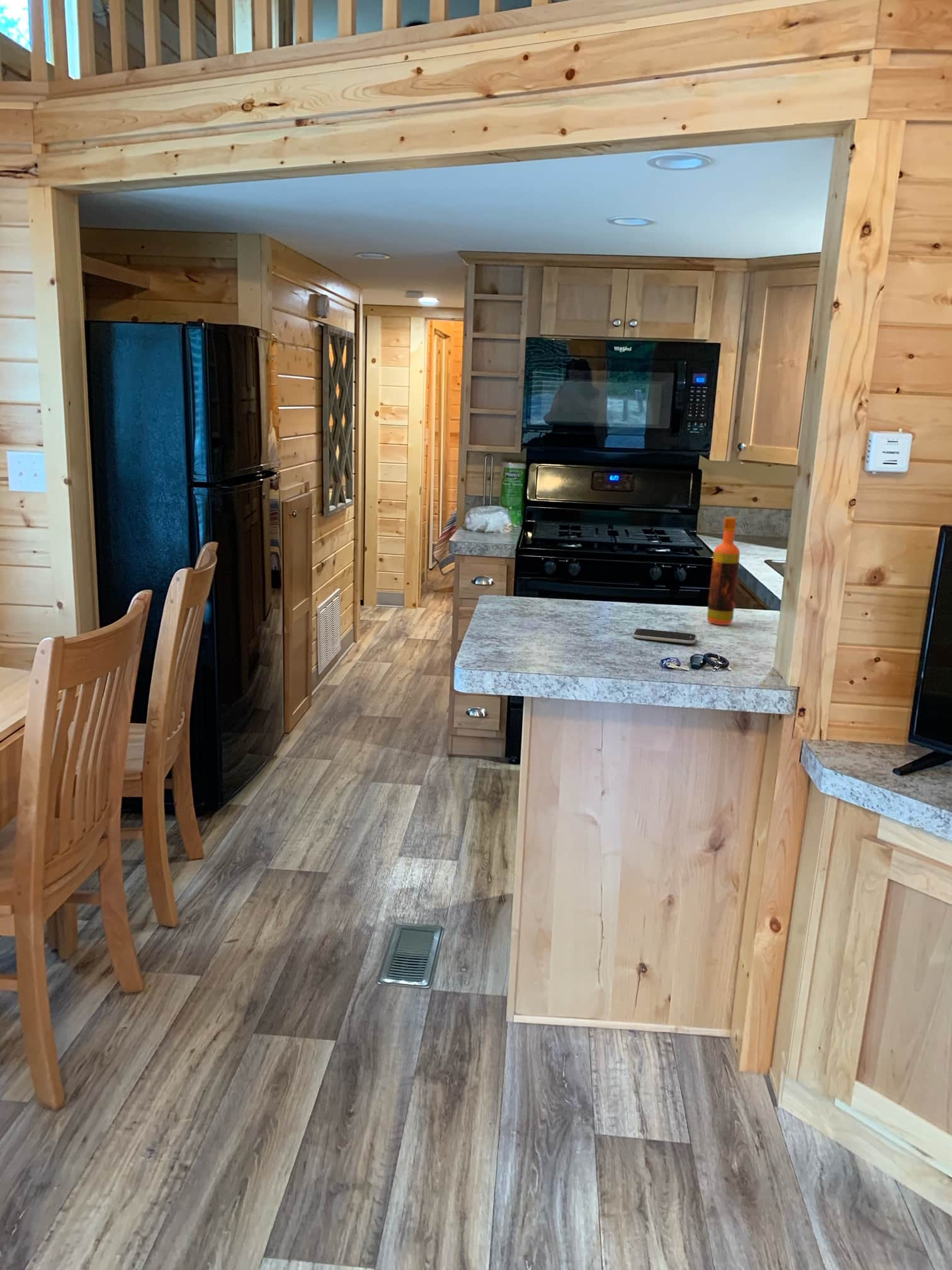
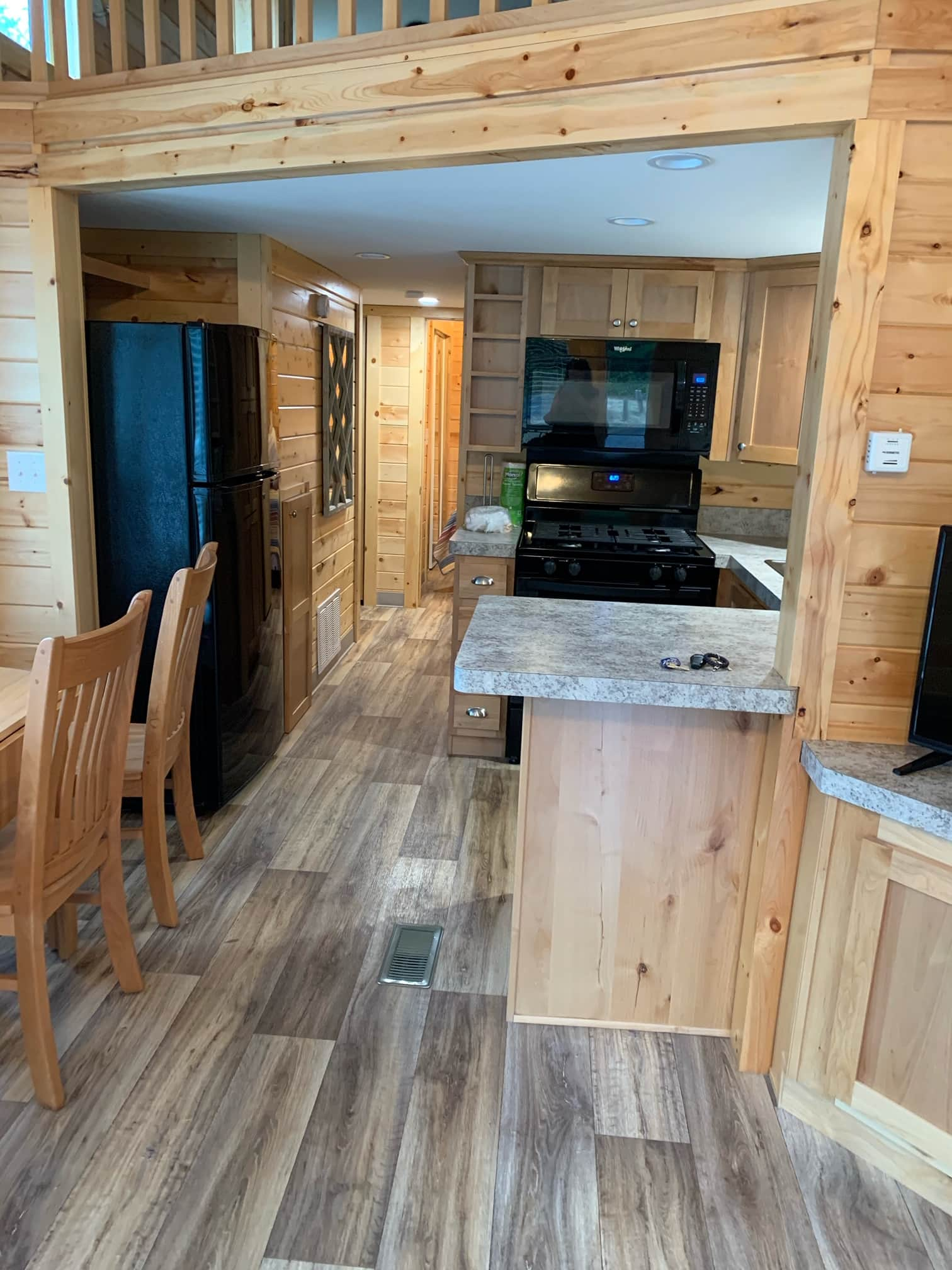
- hot sauce (725, 570)
- smartphone (664, 636)
